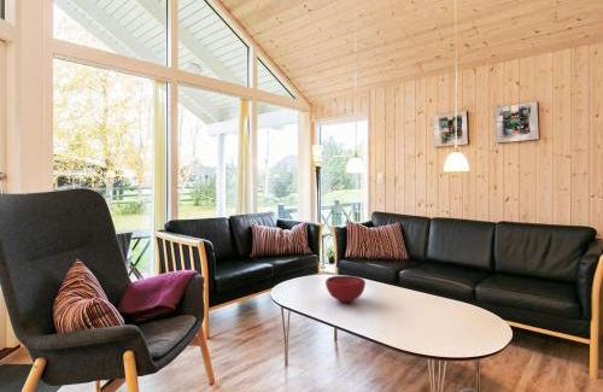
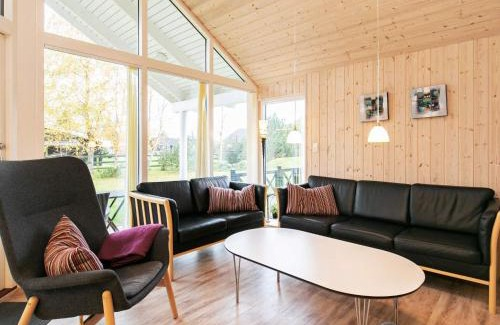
- bowl (345, 289)
